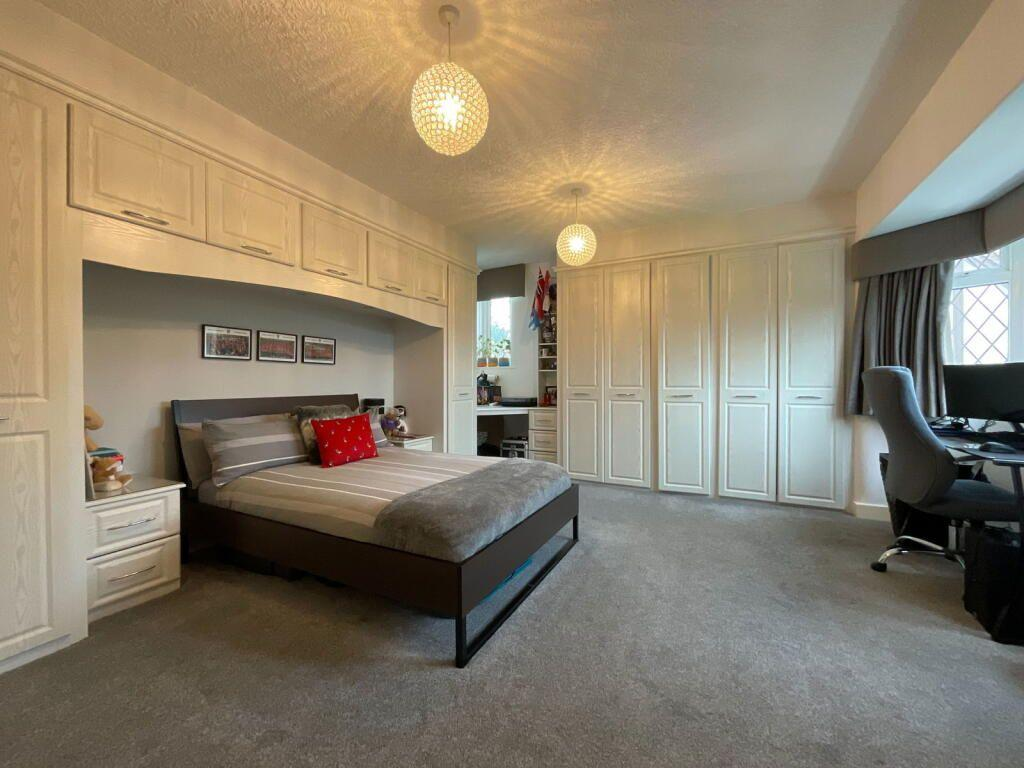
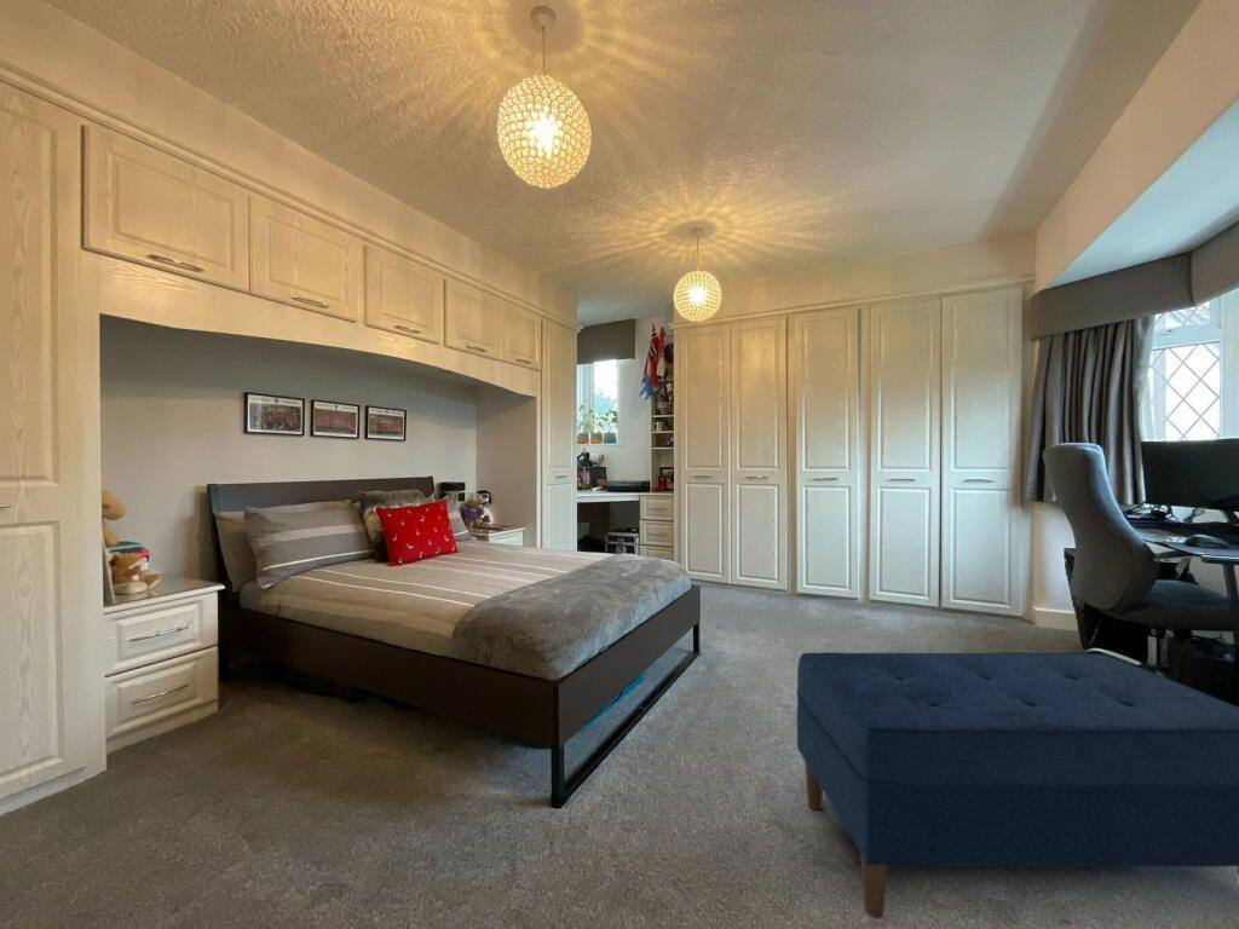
+ bench (1004, 767)
